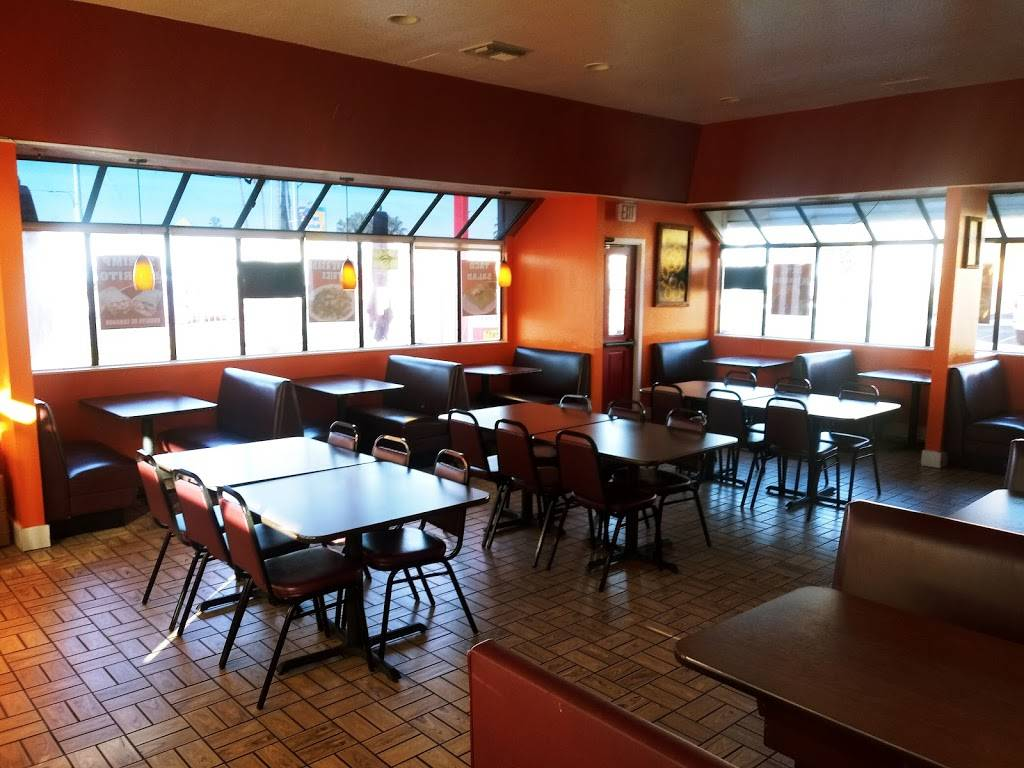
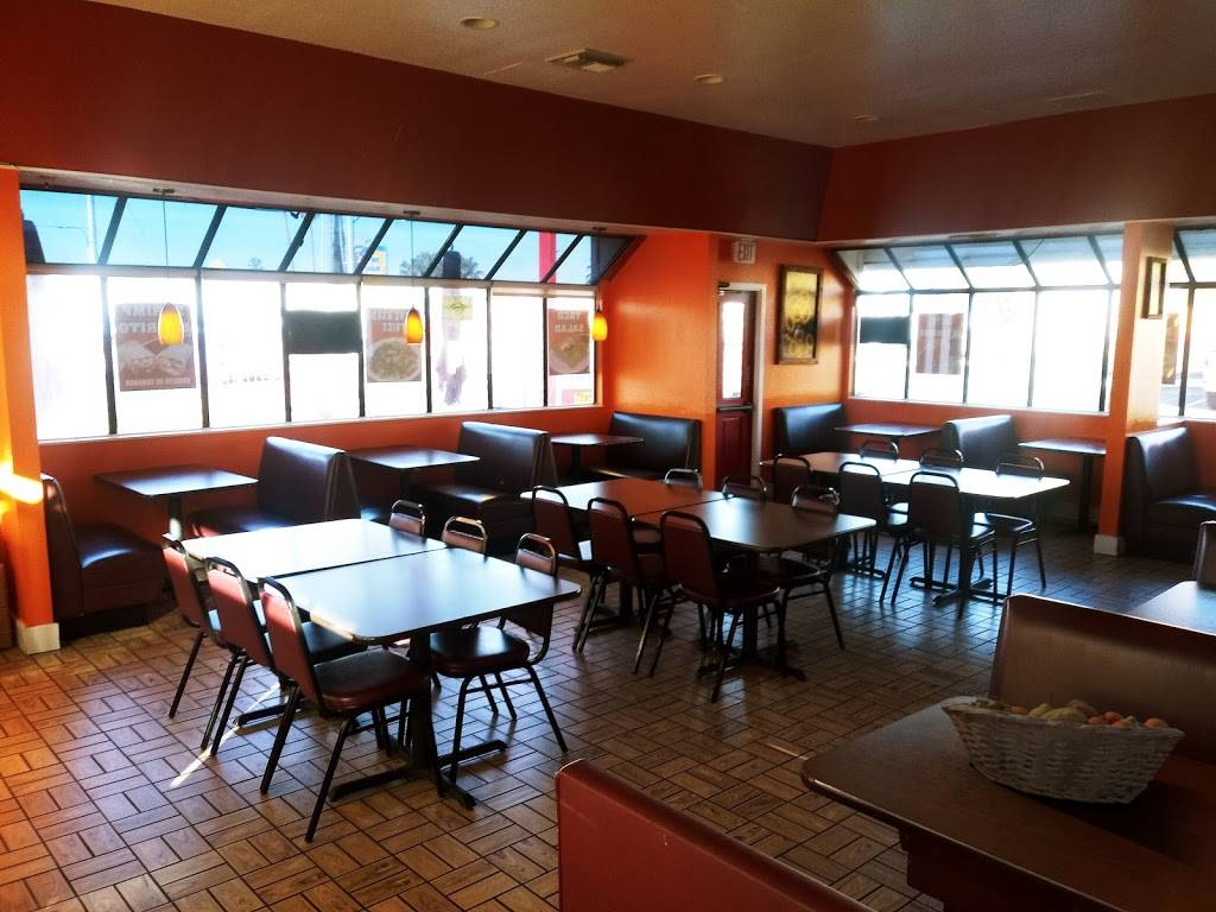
+ fruit basket (1056, 735)
